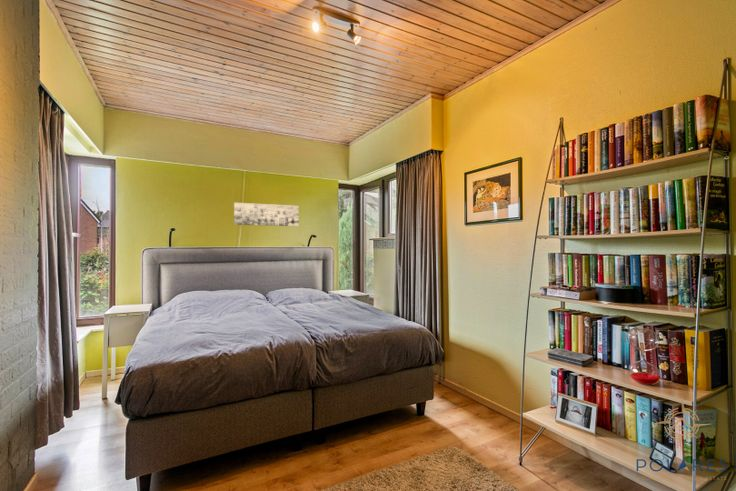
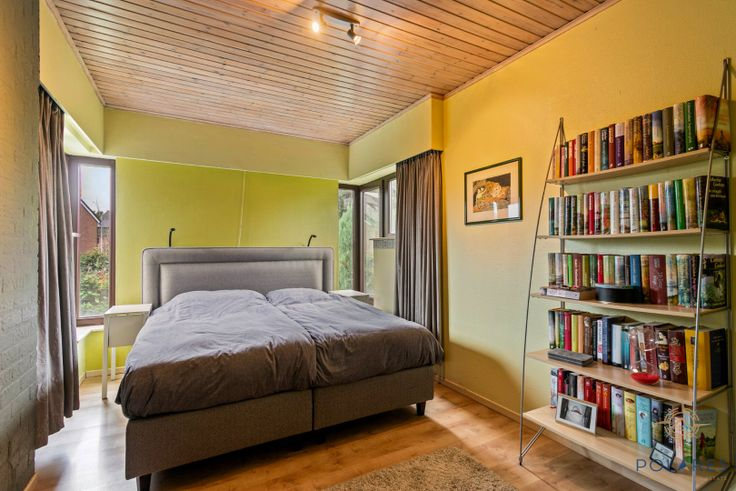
- wall art (267, 214)
